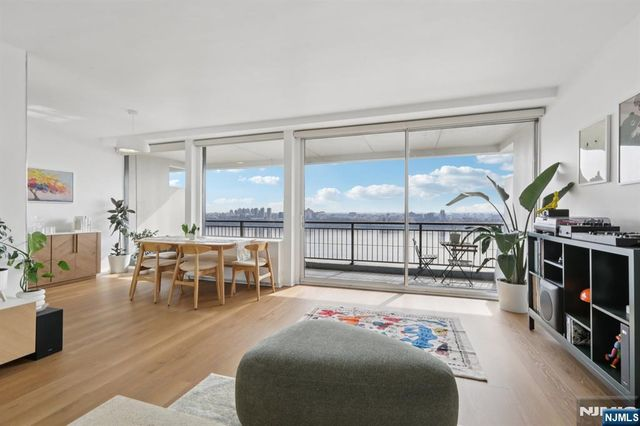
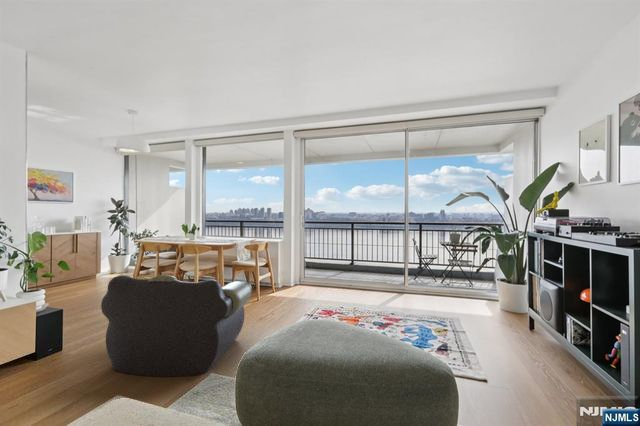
+ armchair (180, 312)
